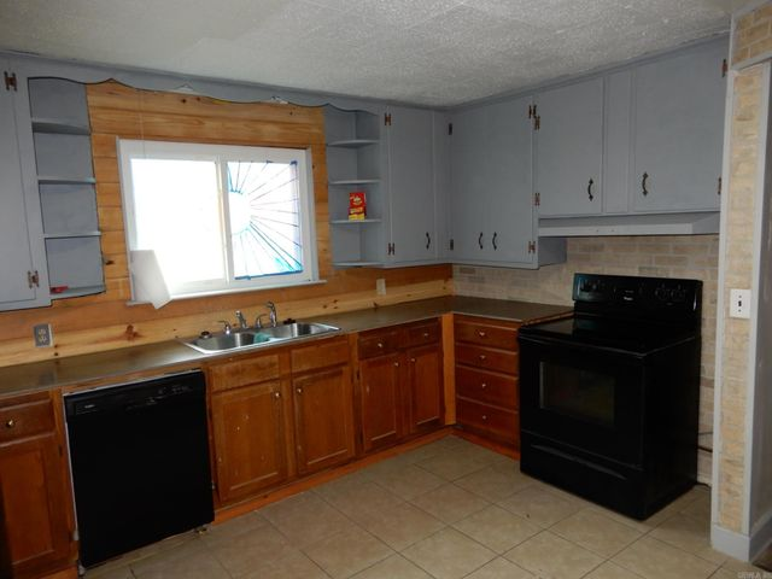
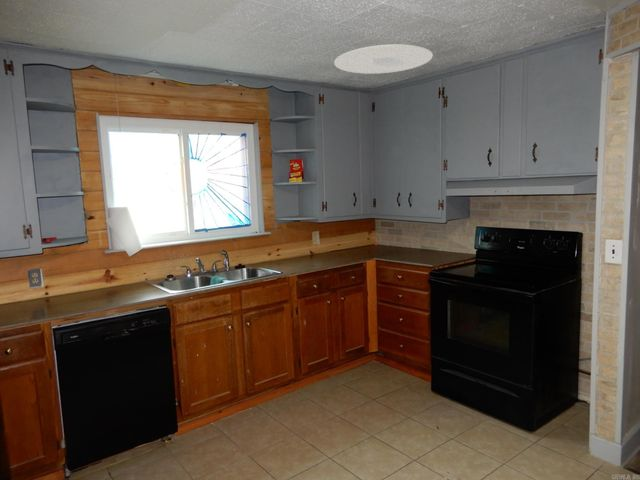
+ ceiling light (382, 55)
